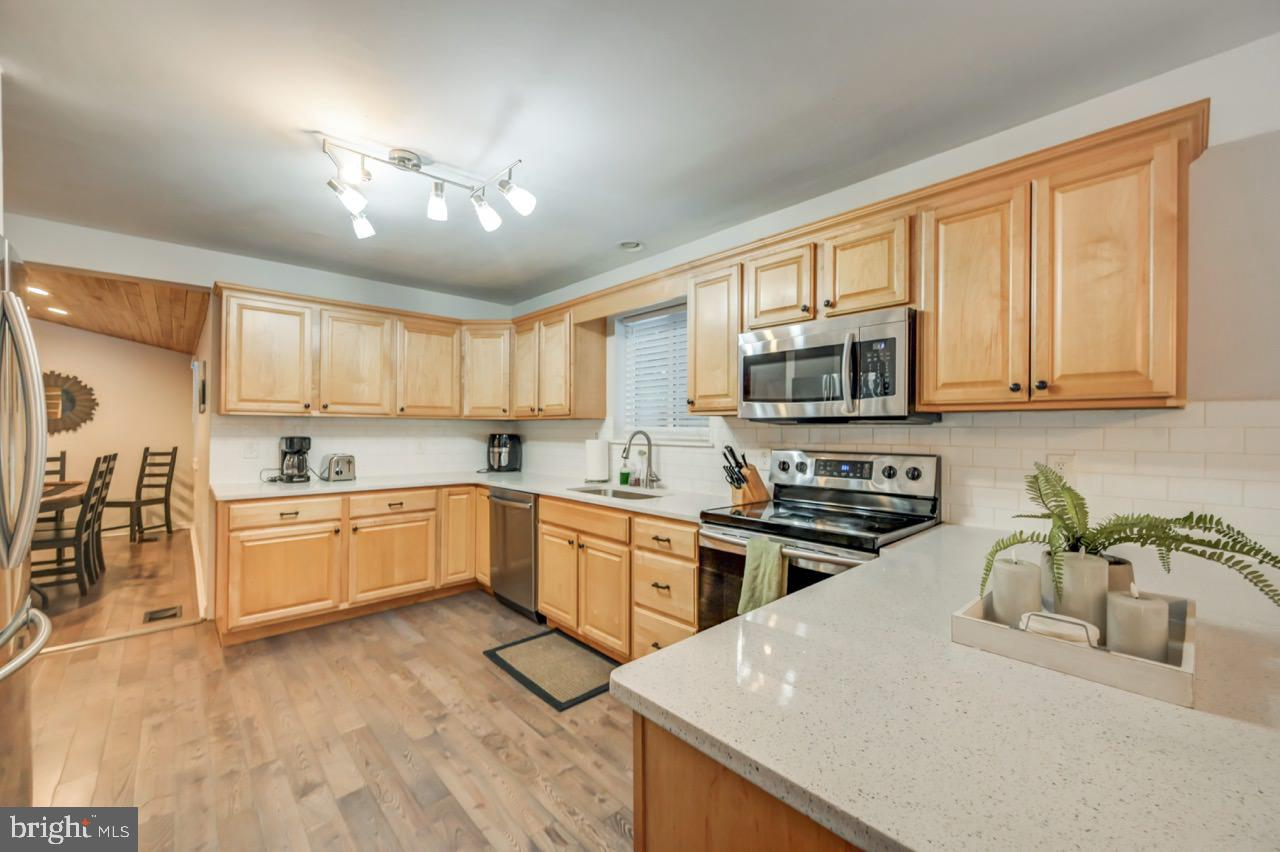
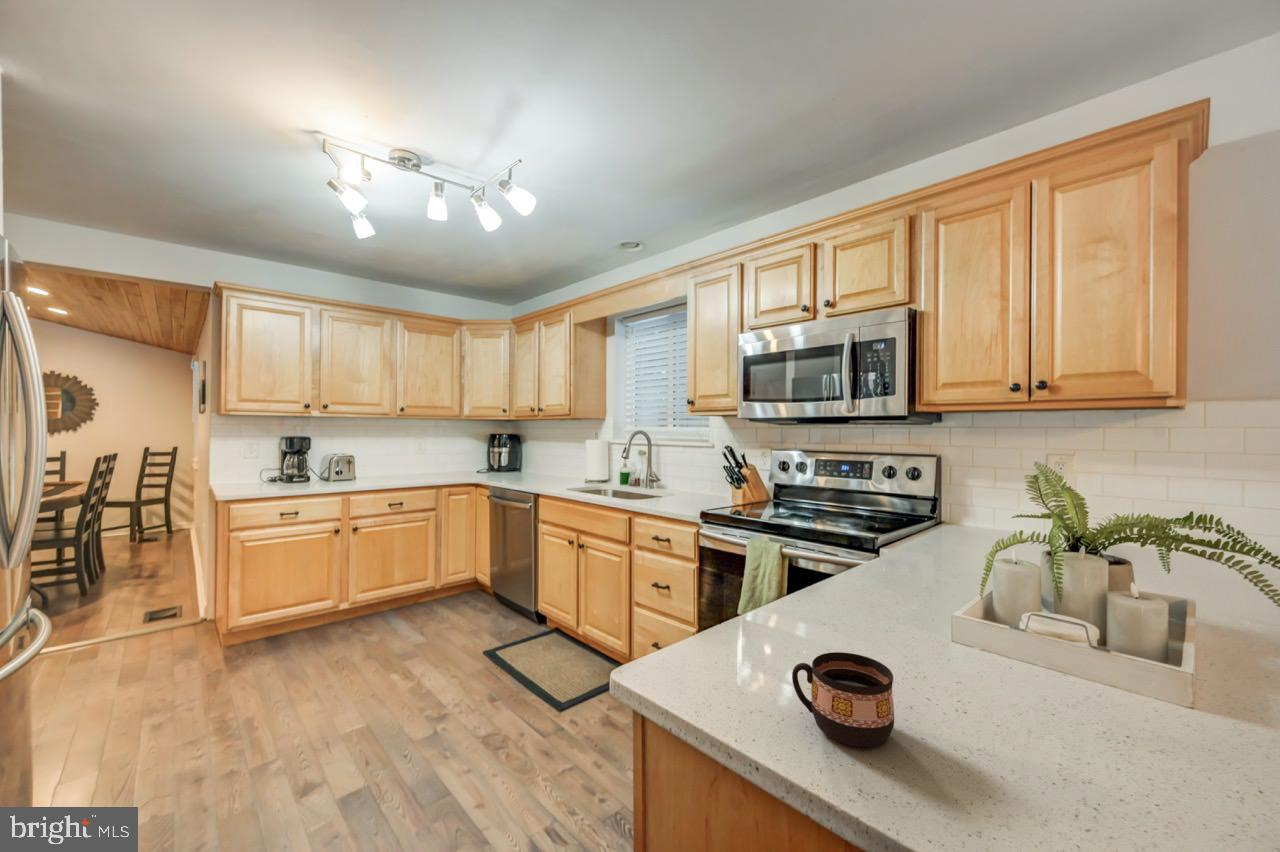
+ cup (847, 696)
